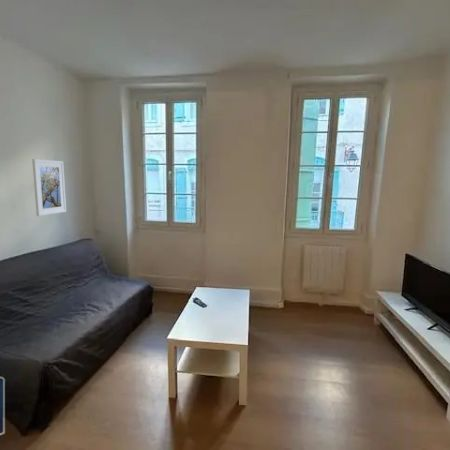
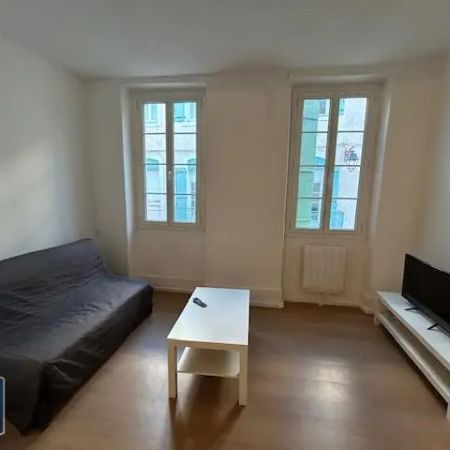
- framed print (50, 187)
